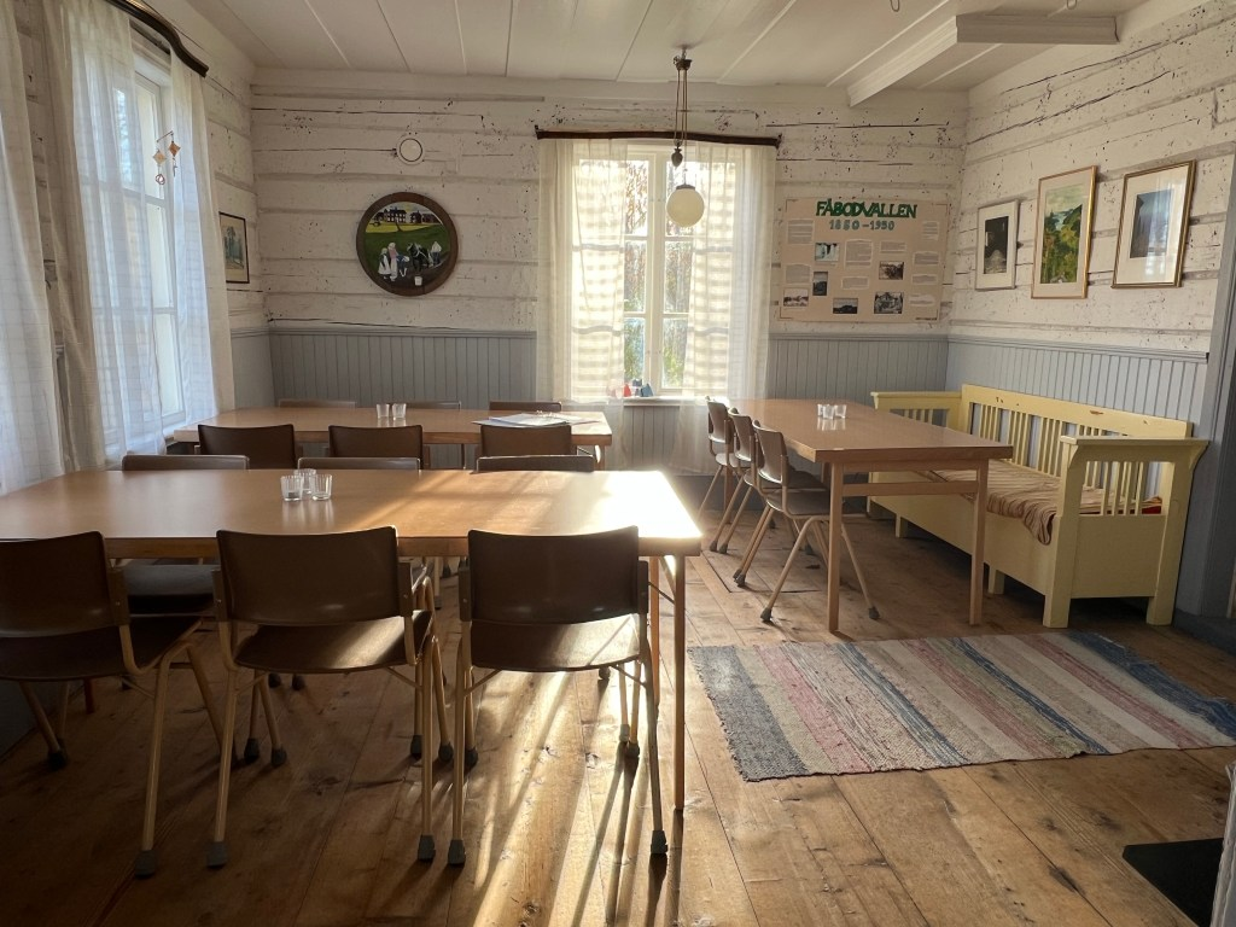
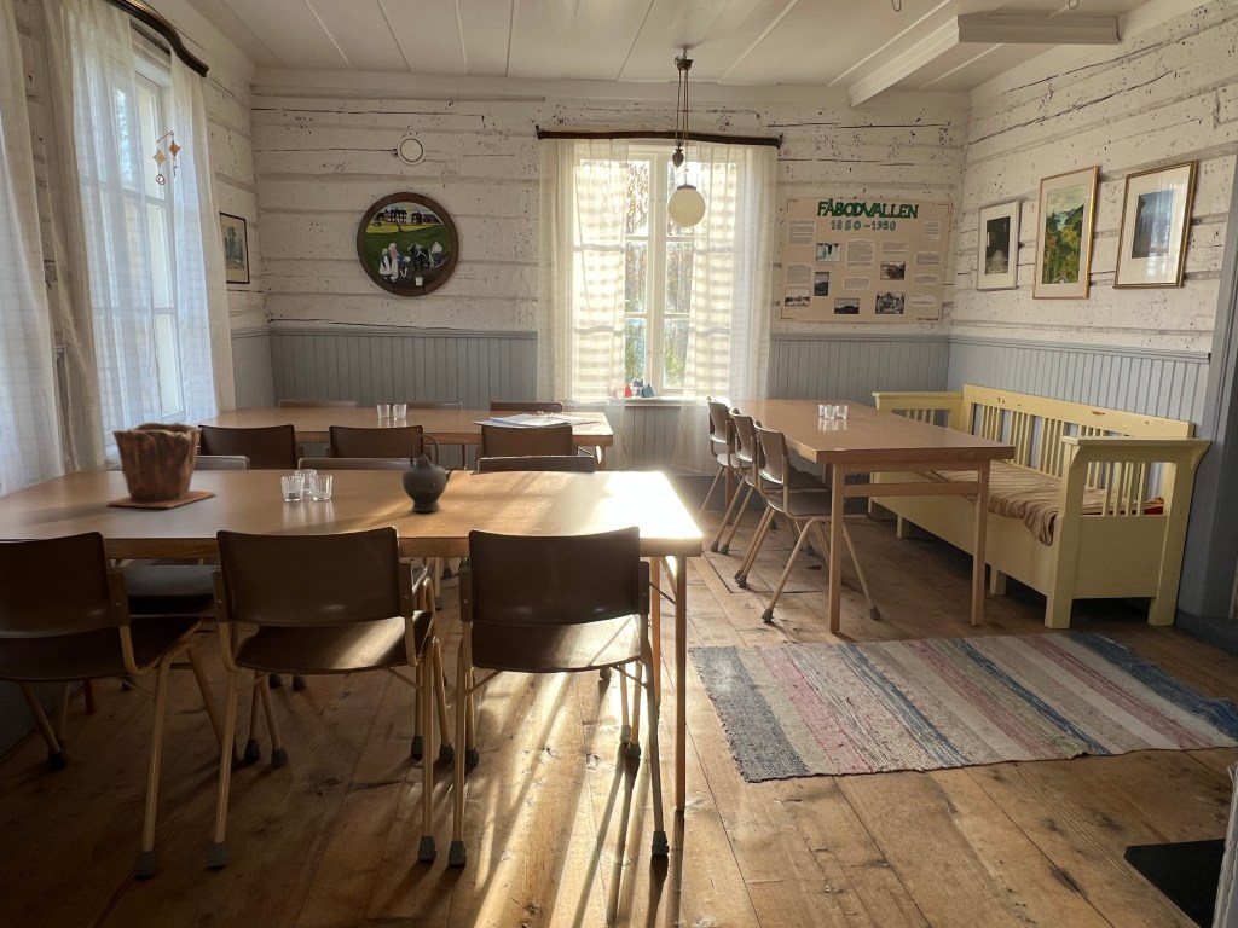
+ teapot (429, 471)
+ plant pot (160, 462)
